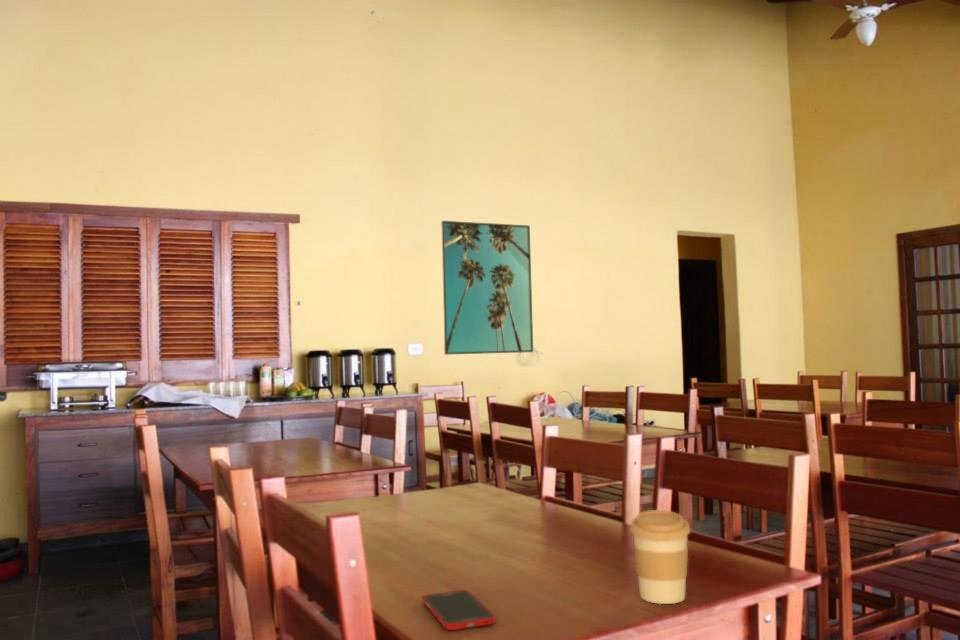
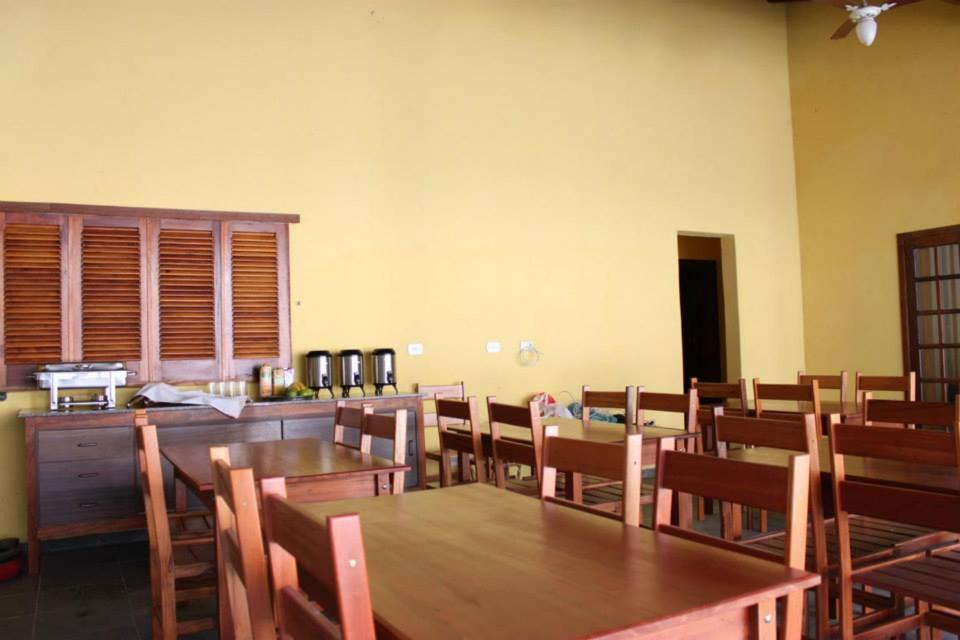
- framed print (488, 288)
- cell phone (457, 609)
- coffee cup (661, 555)
